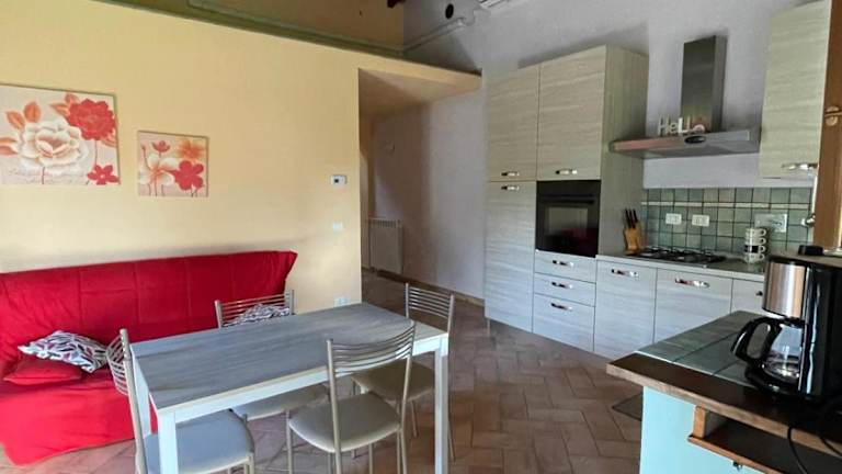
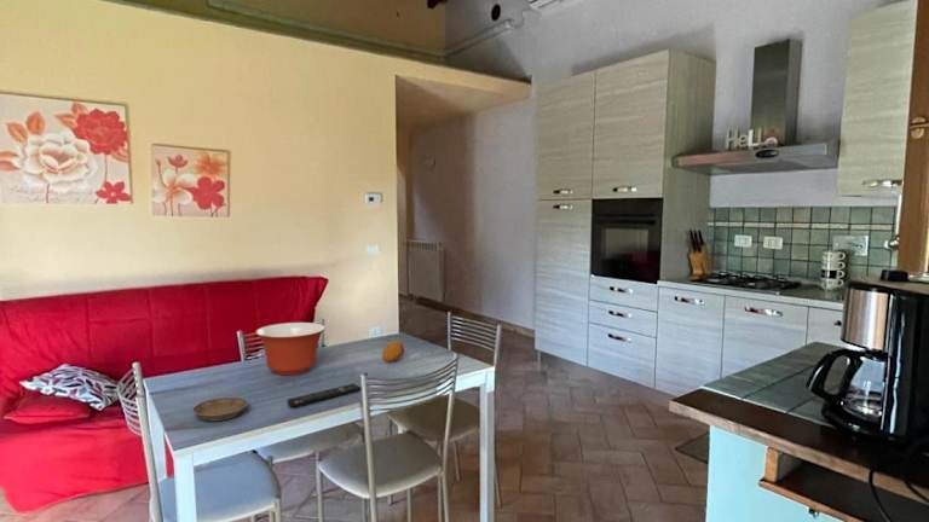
+ remote control (324, 395)
+ mixing bowl (292, 349)
+ saucer (220, 410)
+ fruit (393, 350)
